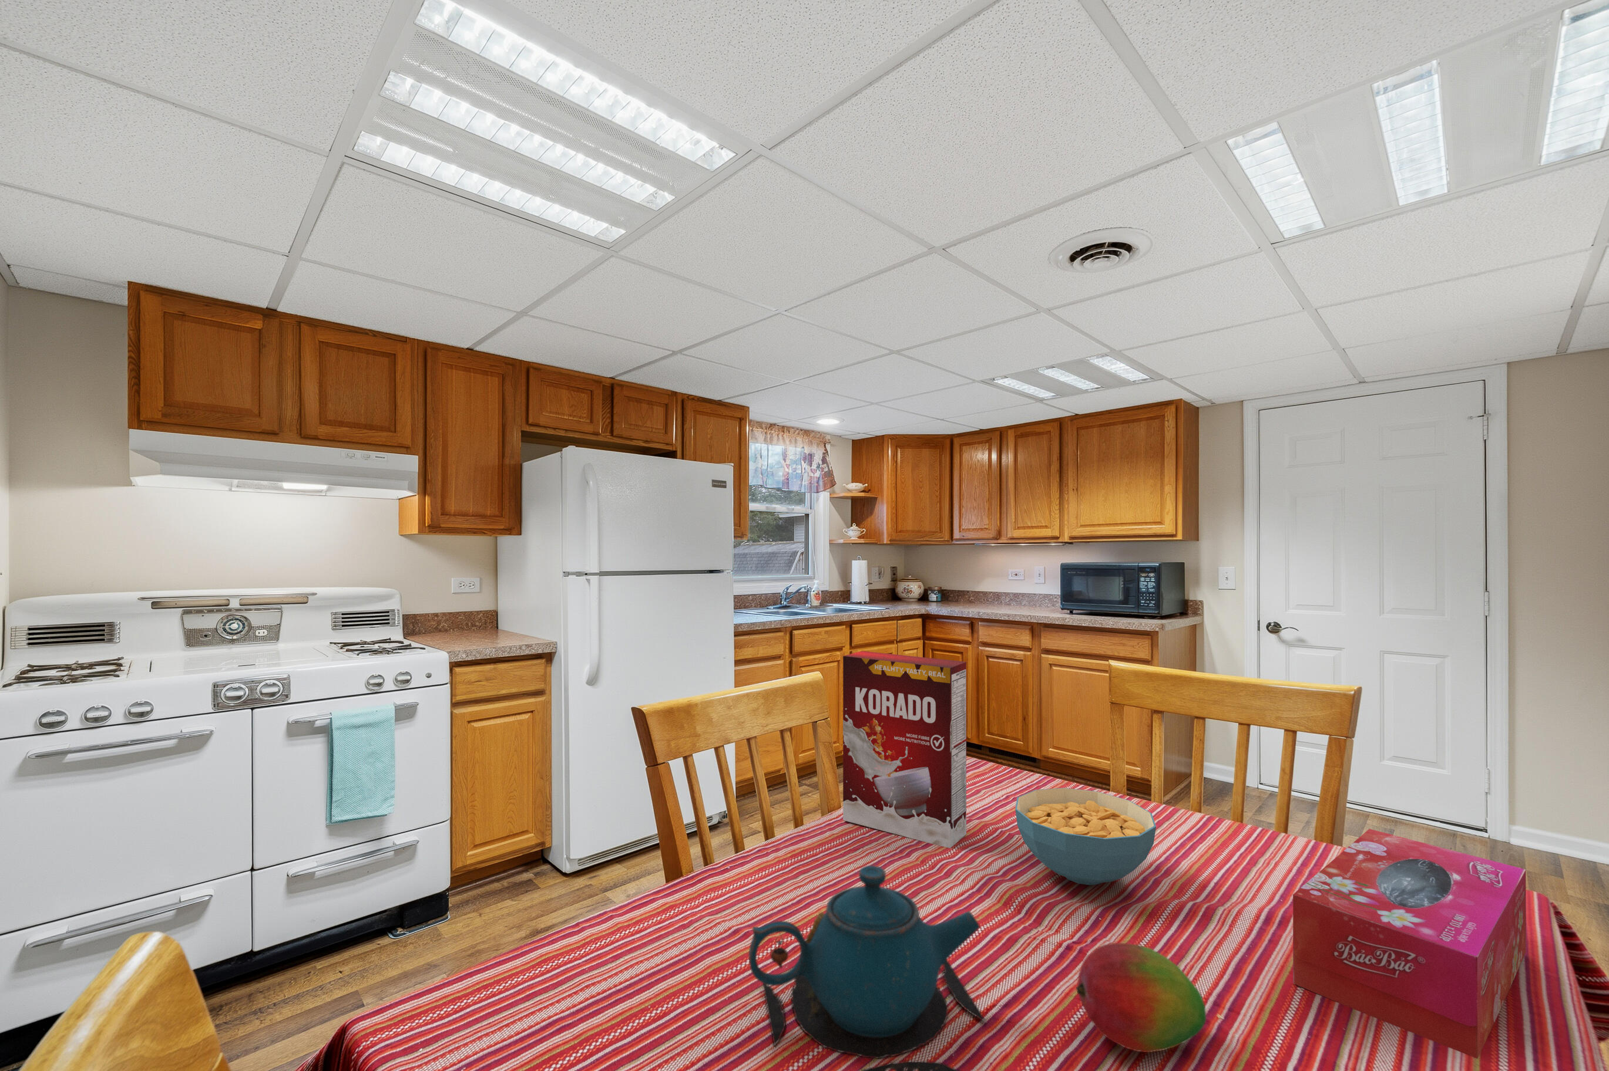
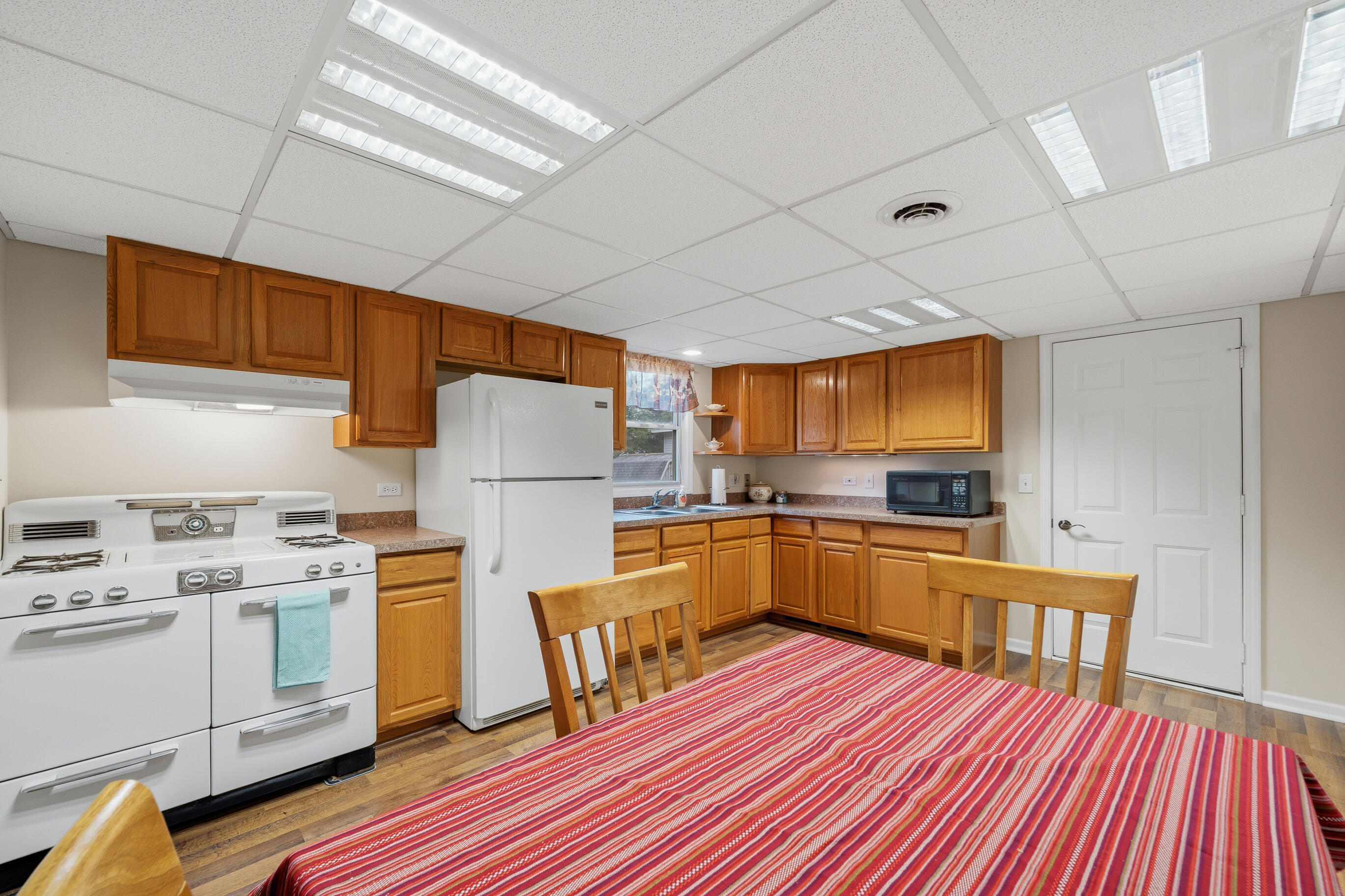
- teapot (865, 936)
- fruit (1139, 993)
- cereal box (903, 742)
- tissue box (1413, 924)
- cereal bowl (1083, 843)
